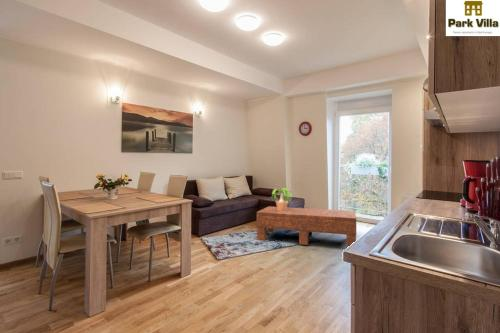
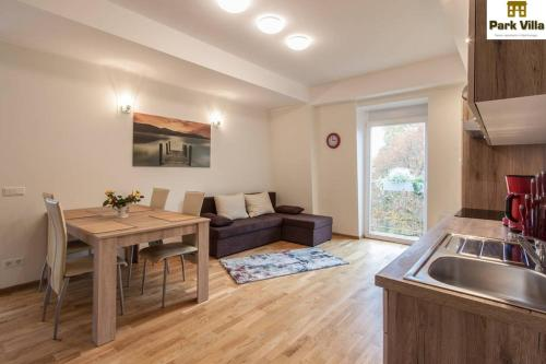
- coffee table (306, 225)
- potted plant (284, 199)
